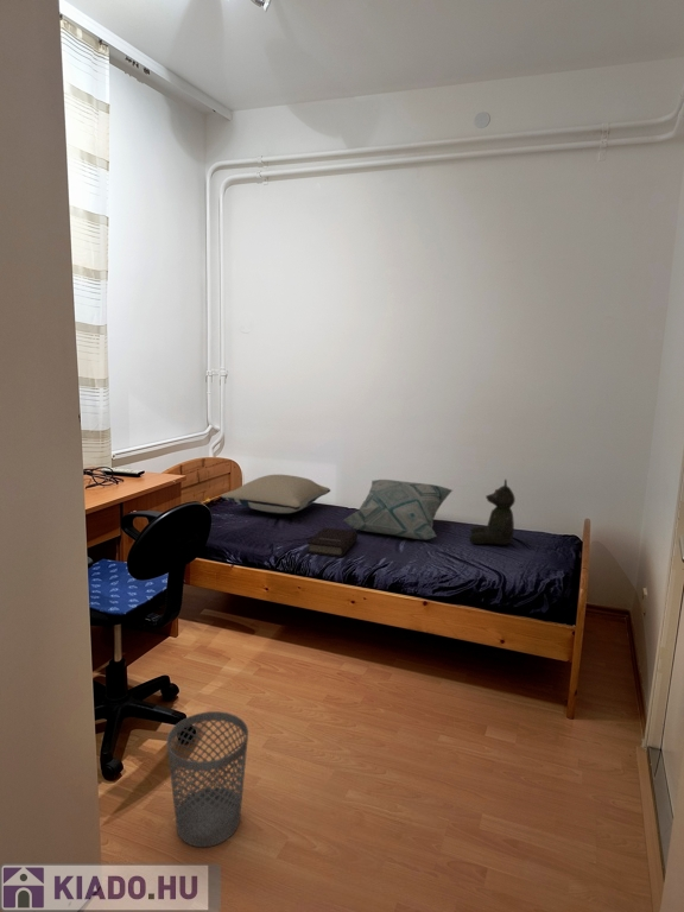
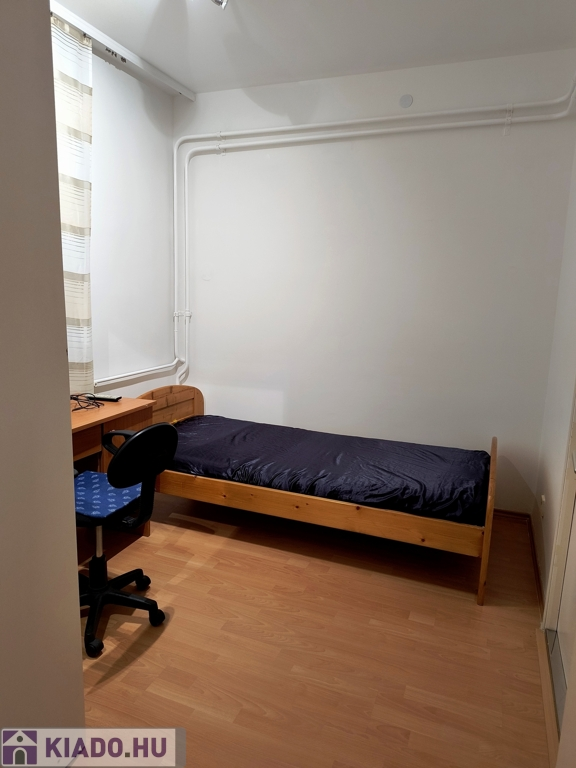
- decorative pillow (400, 507)
- book (332, 542)
- teddy bear (493, 511)
- pillow (278, 493)
- wastebasket (208, 779)
